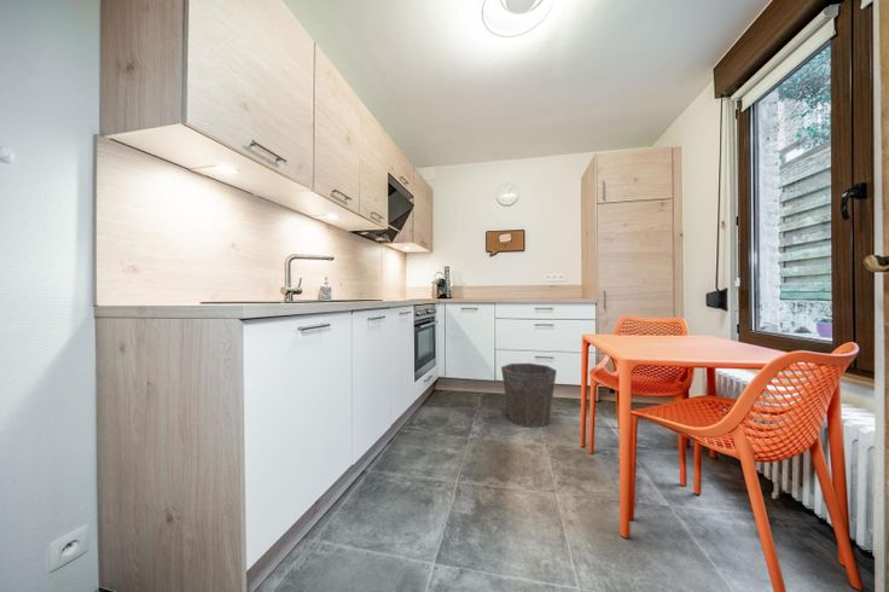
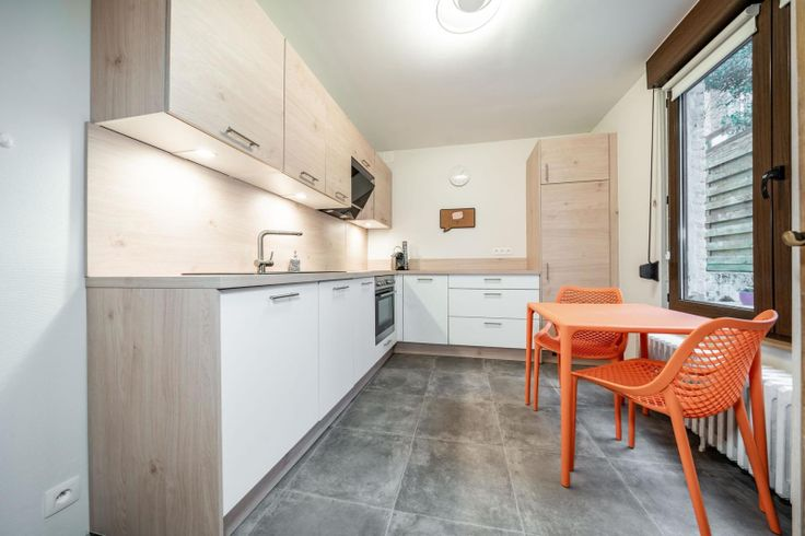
- waste bin (528, 394)
